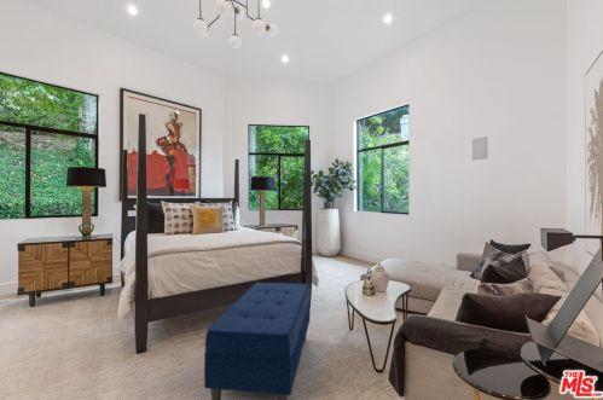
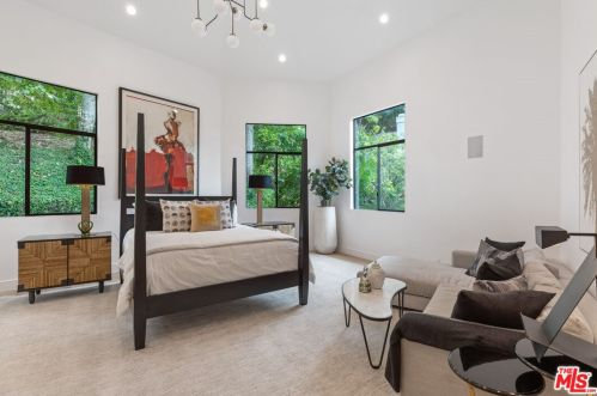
- bench (268, 335)
